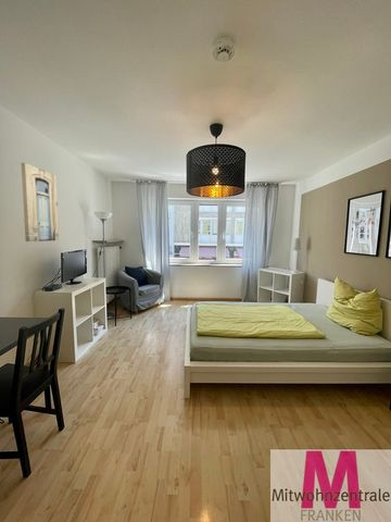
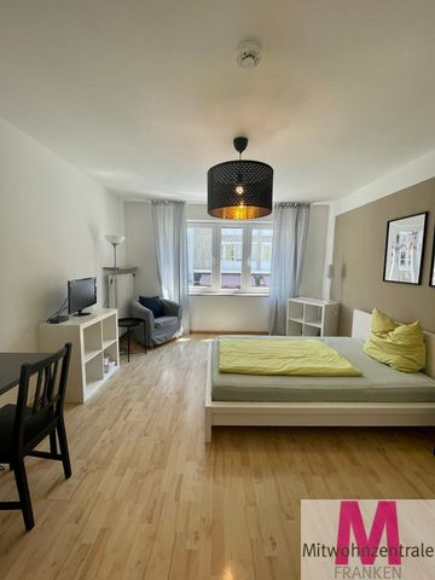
- wall art (41, 206)
